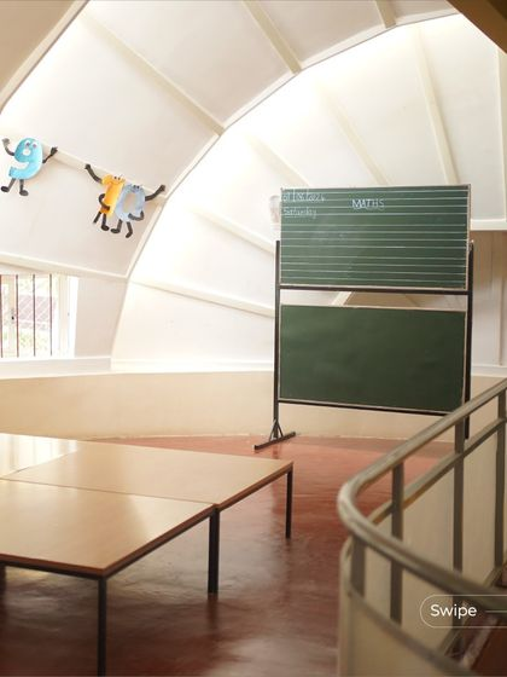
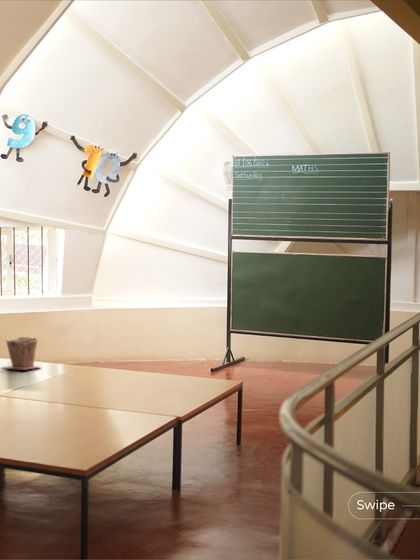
+ plant pot (21, 352)
